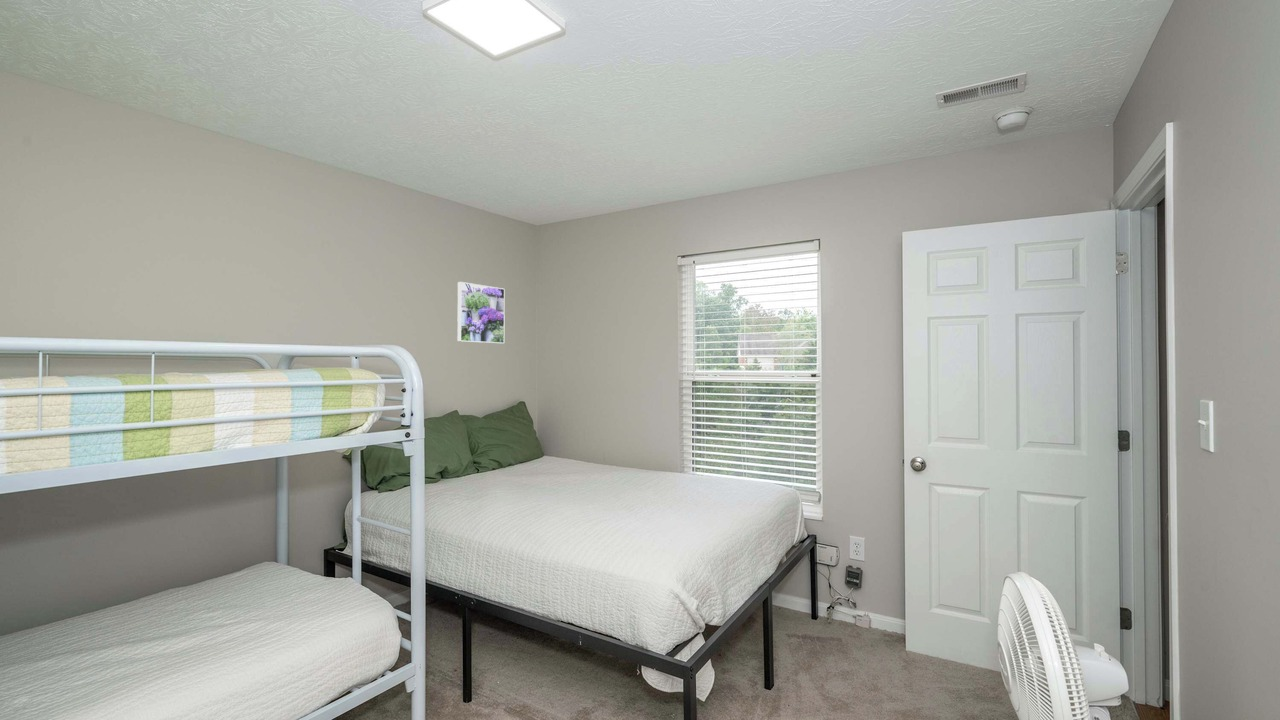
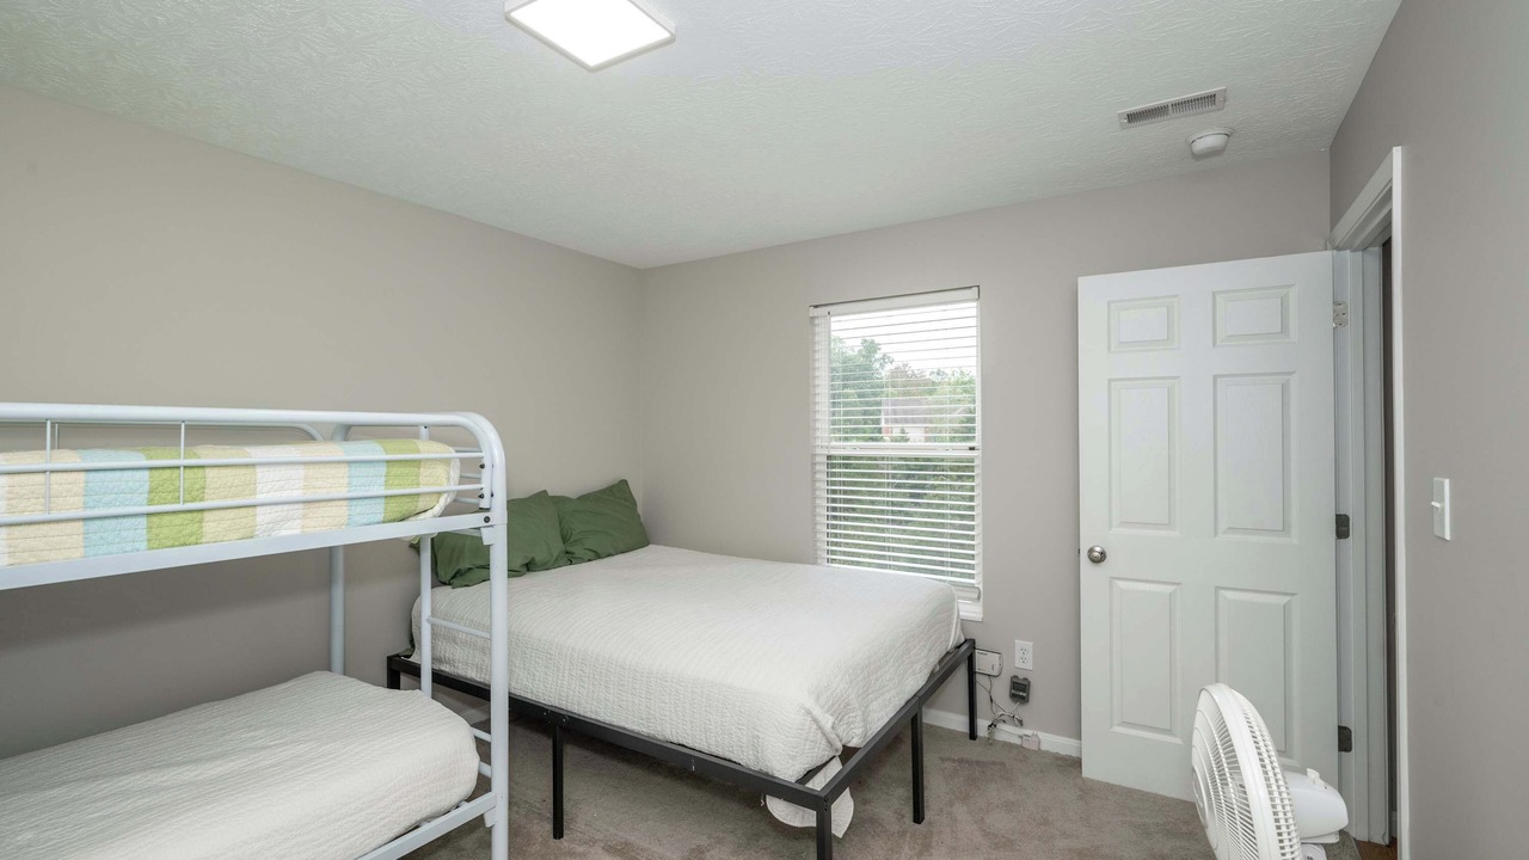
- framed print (481, 313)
